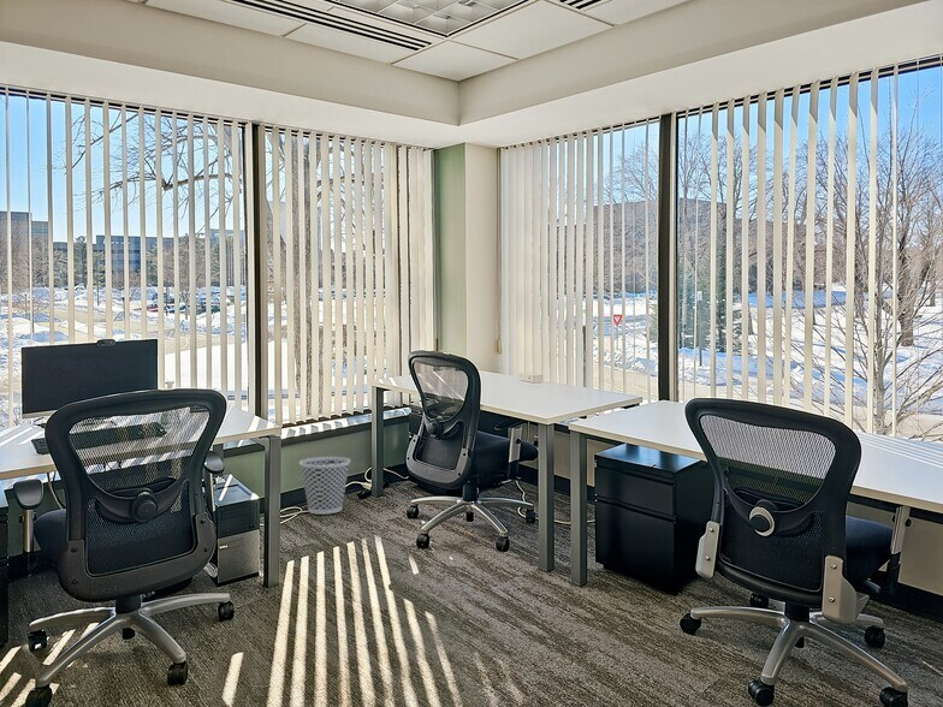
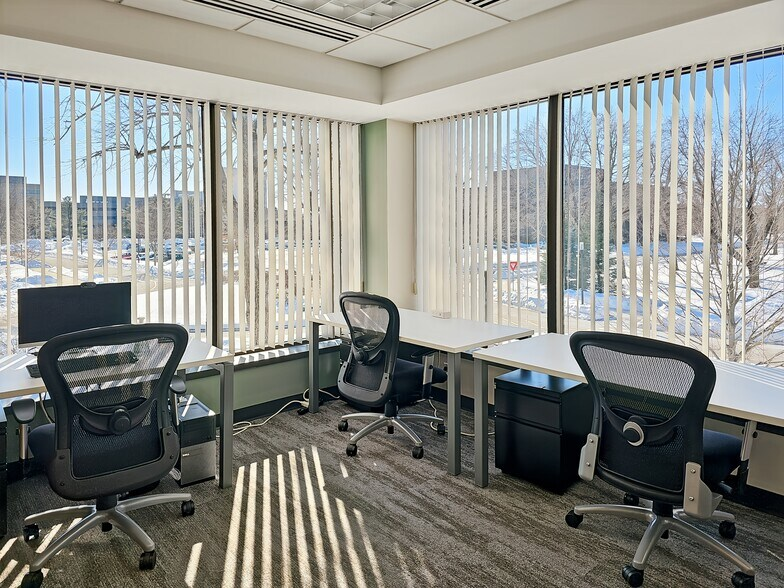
- wastebasket (325, 485)
